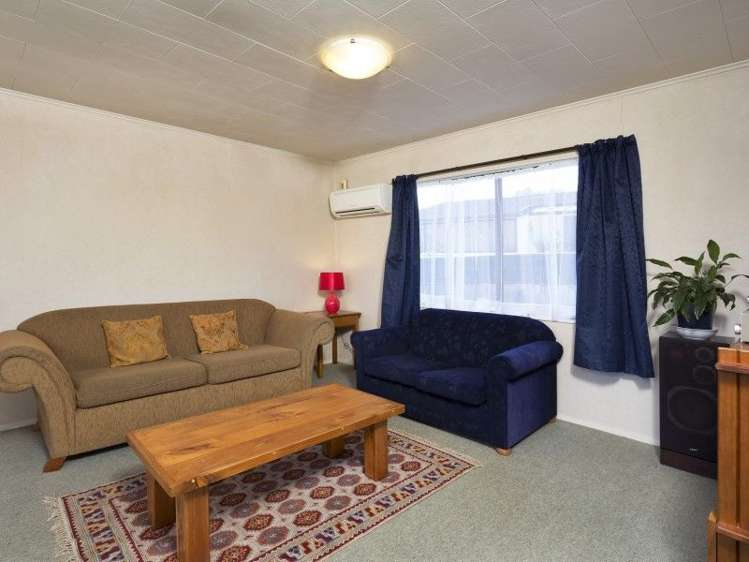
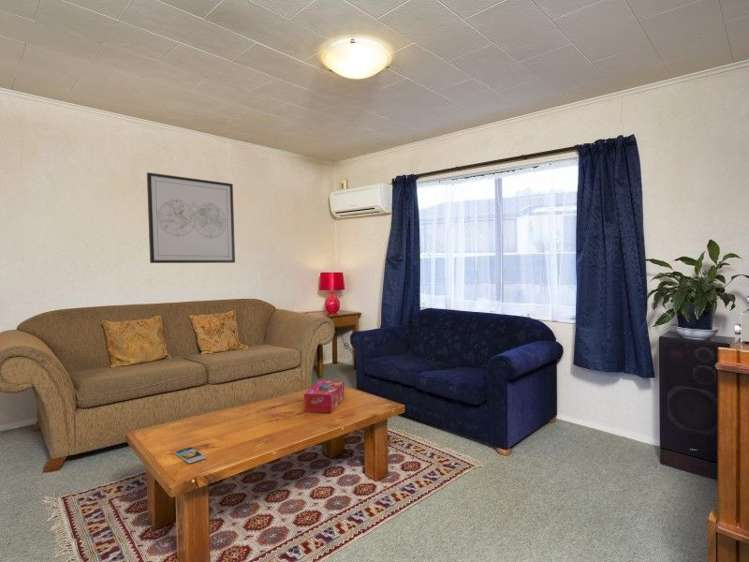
+ wall art (194, 220)
+ smartphone (190, 454)
+ tissue box (325, 395)
